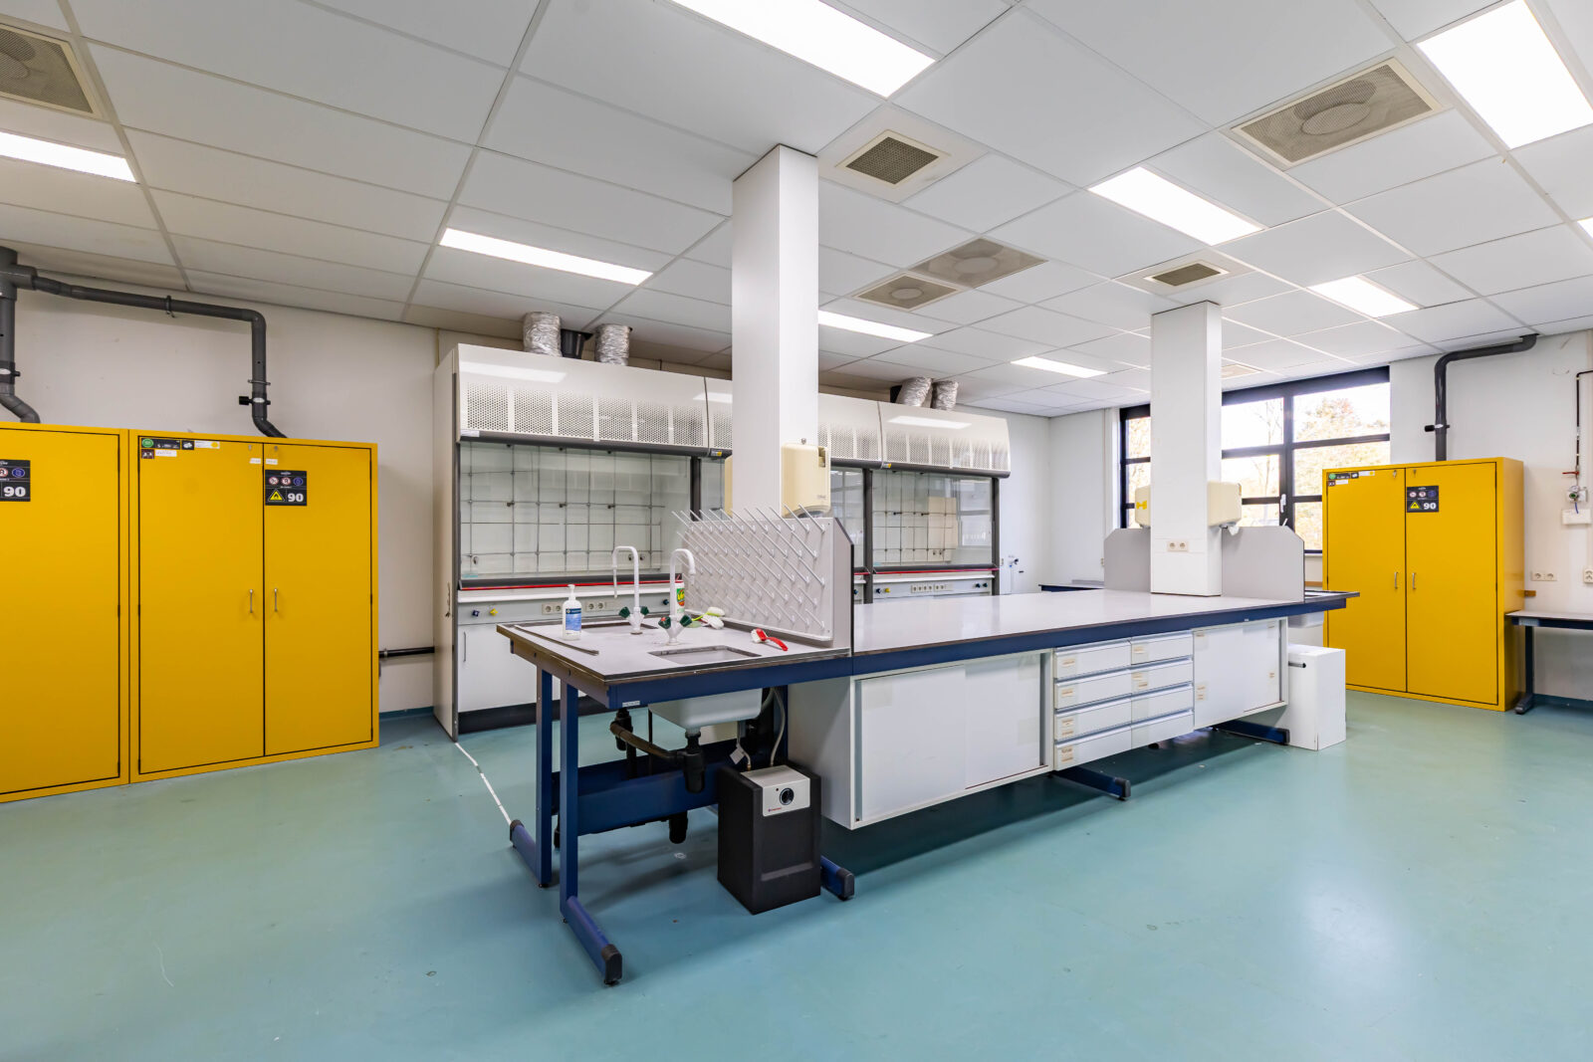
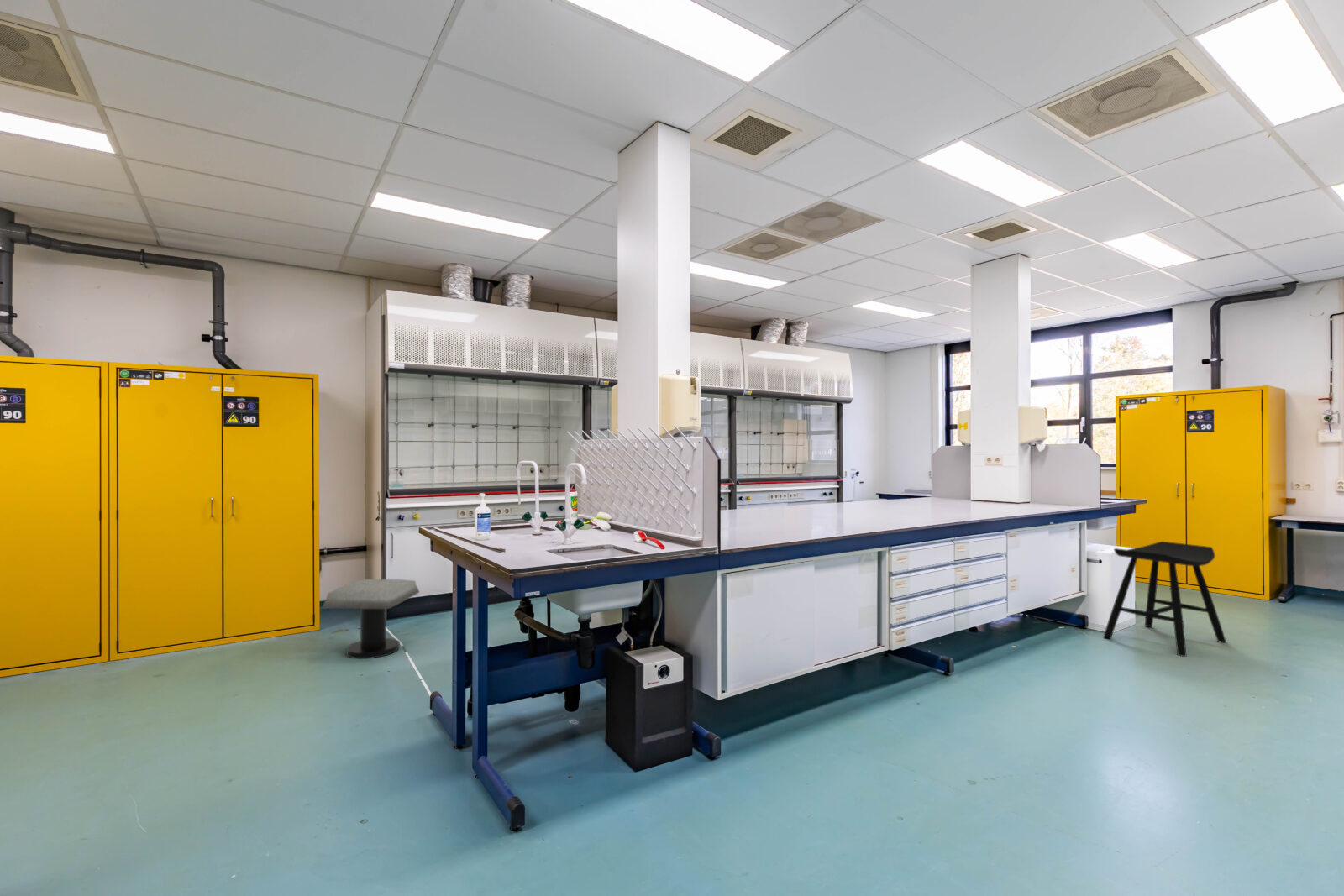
+ stool (1161, 600)
+ stool (373, 616)
